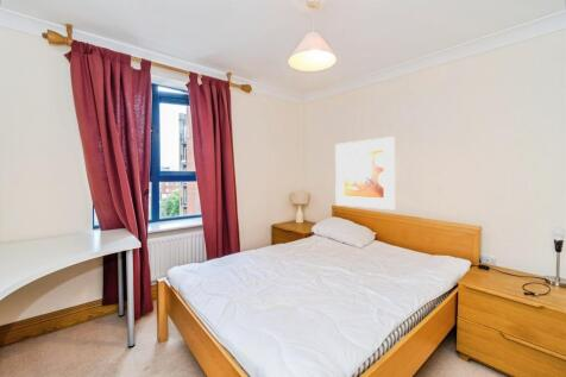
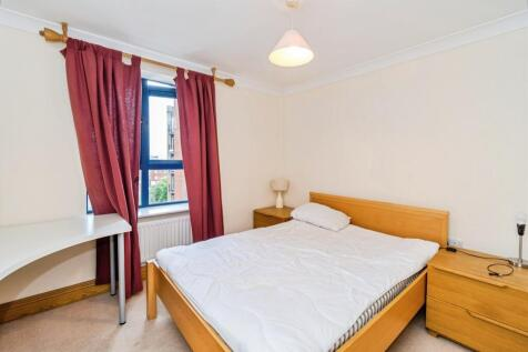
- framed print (361, 174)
